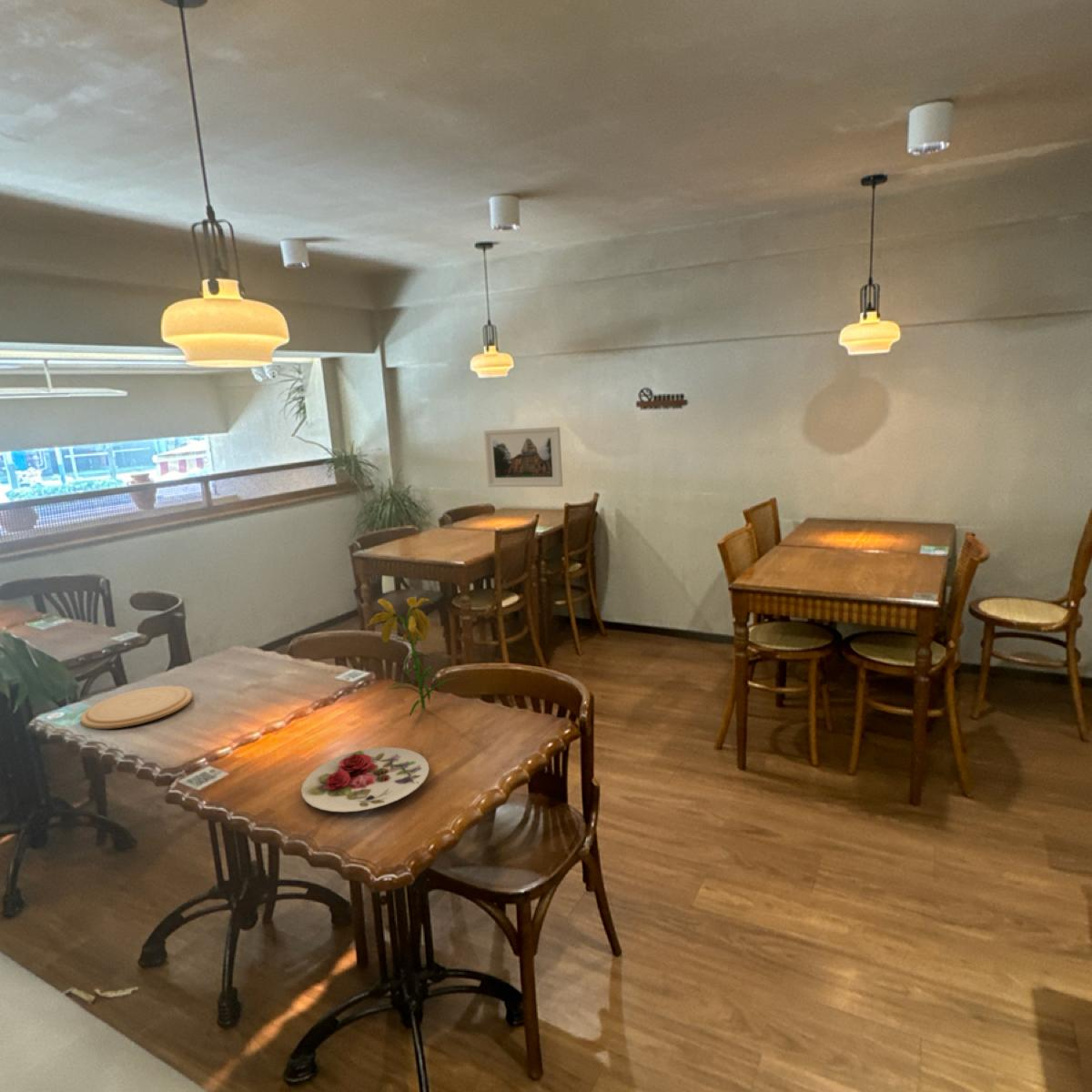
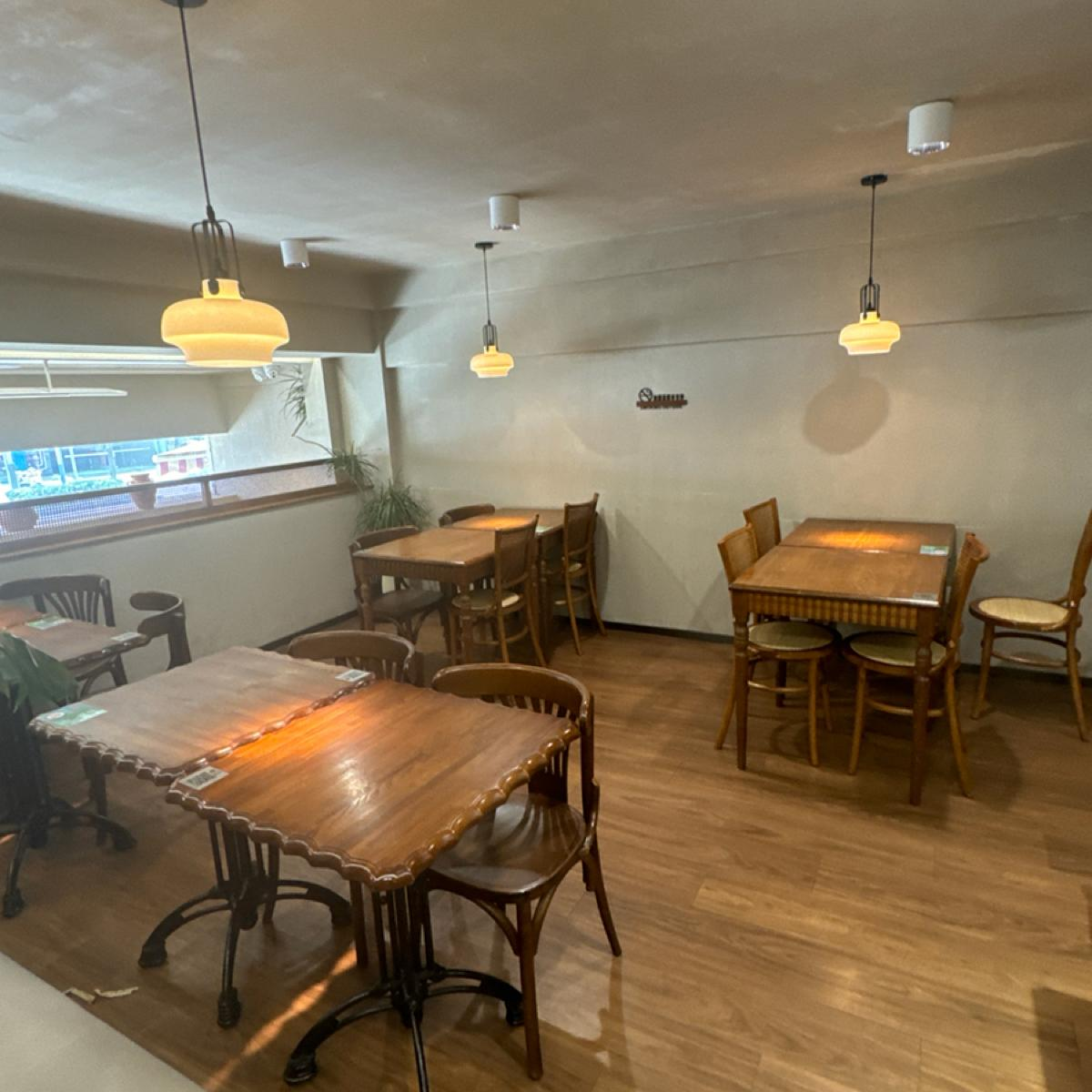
- flower (413, 652)
- plate (366, 775)
- plate (137, 704)
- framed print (522, 458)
